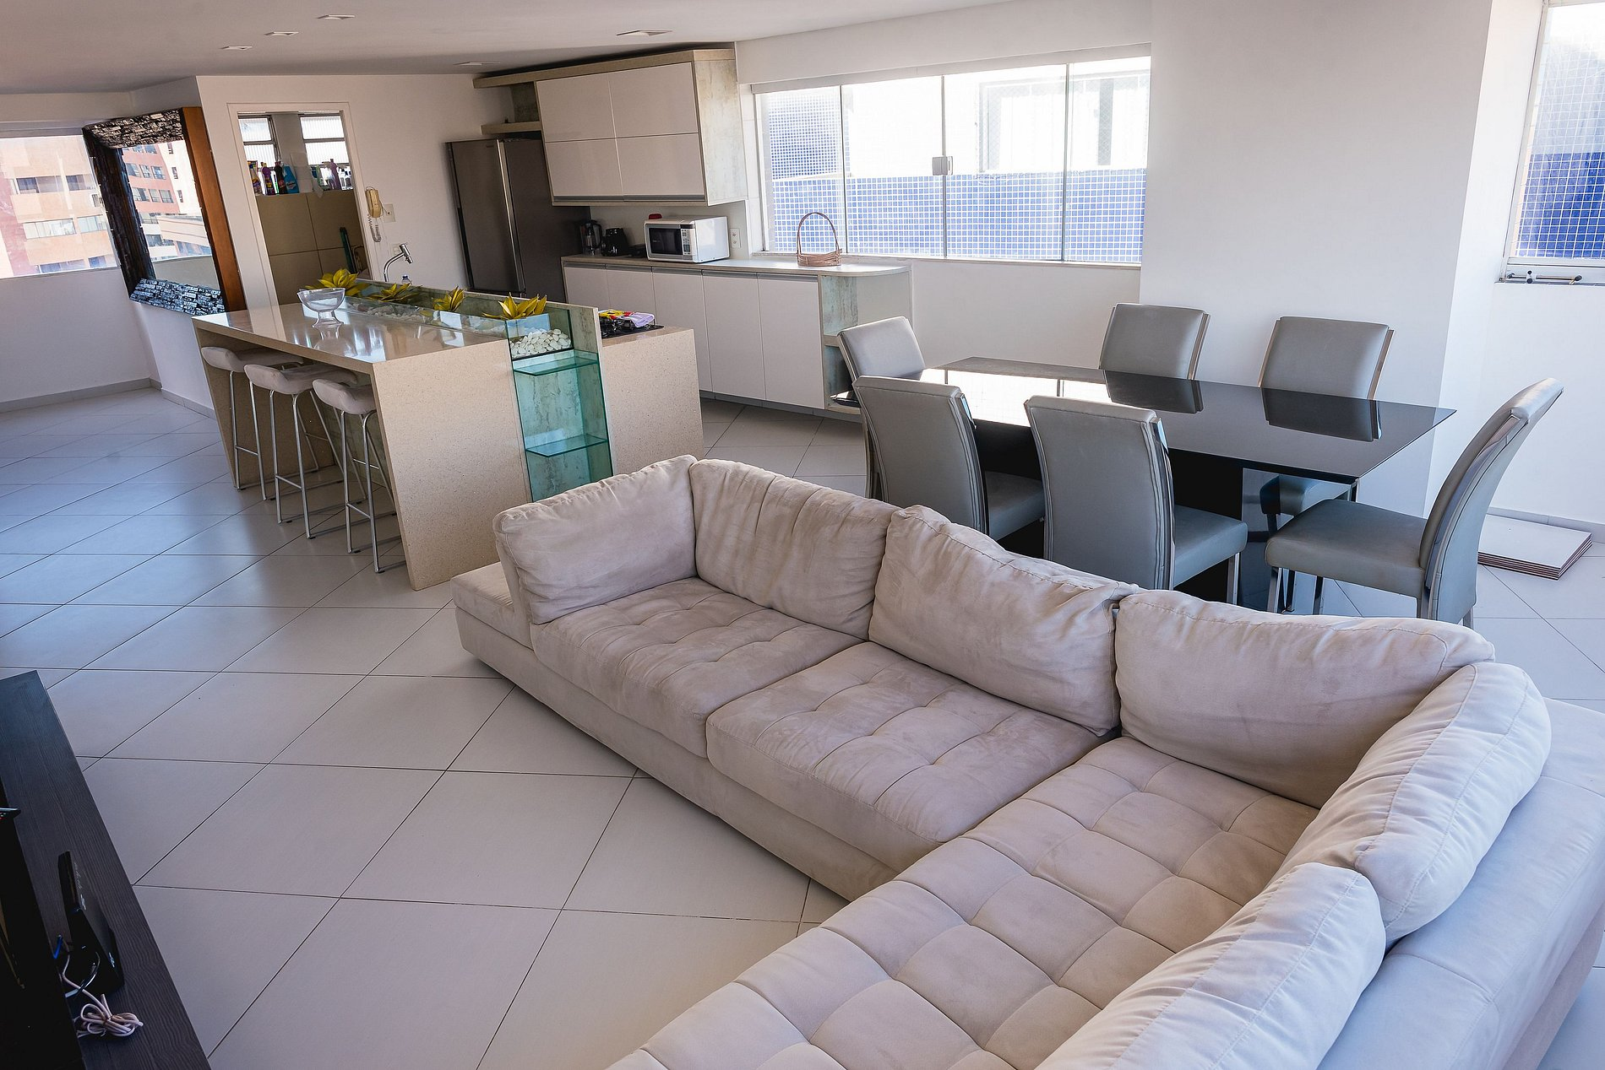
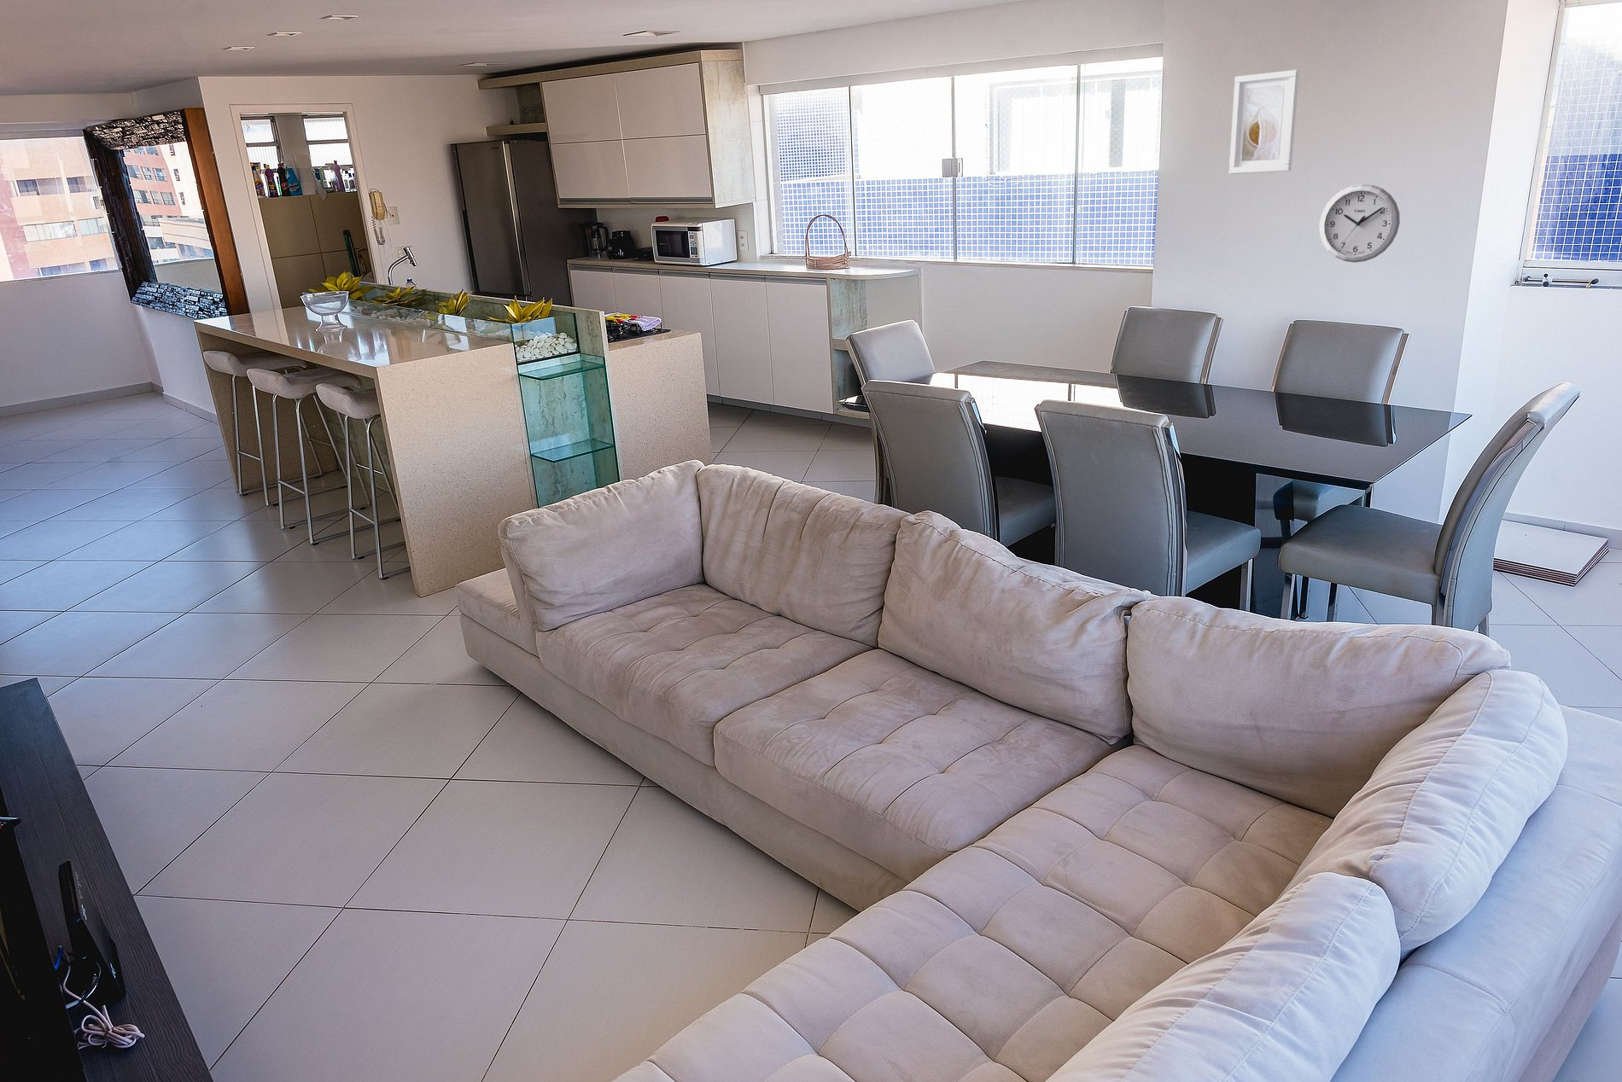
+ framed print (1262, 123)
+ wall clock (1358, 223)
